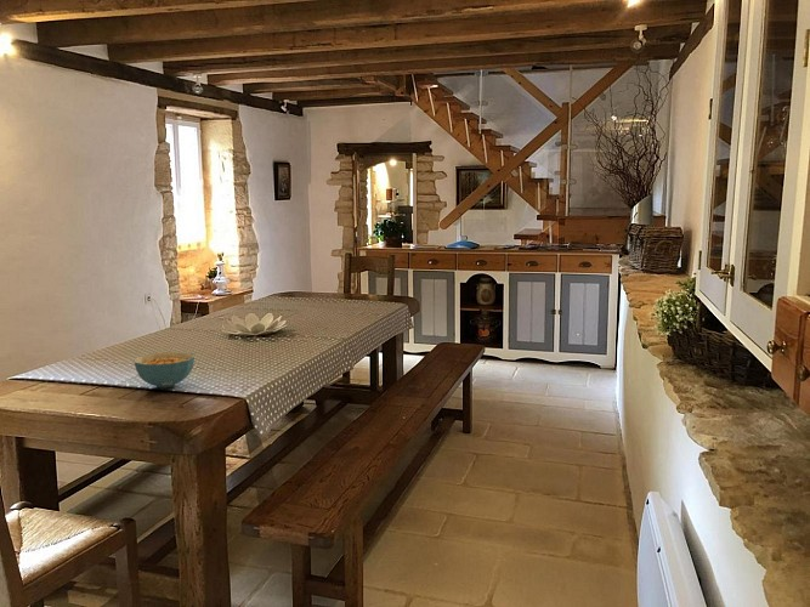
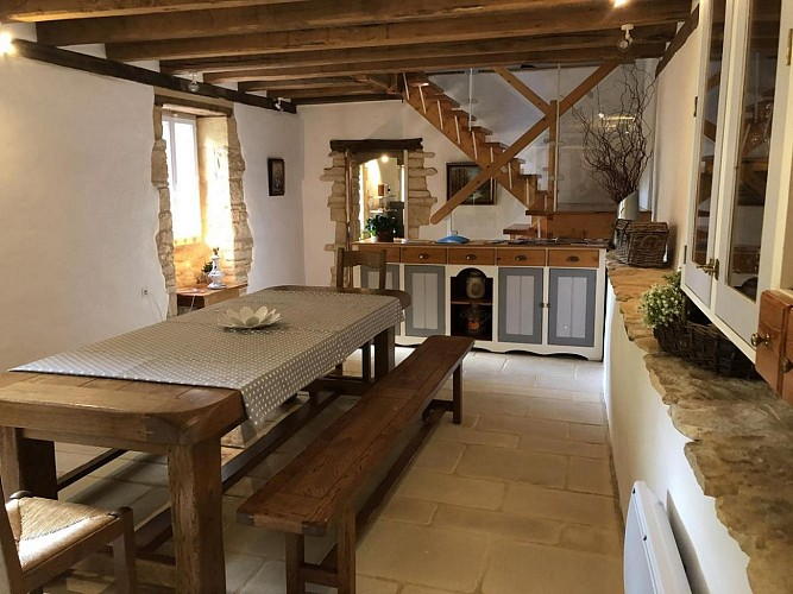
- cereal bowl (164, 371)
